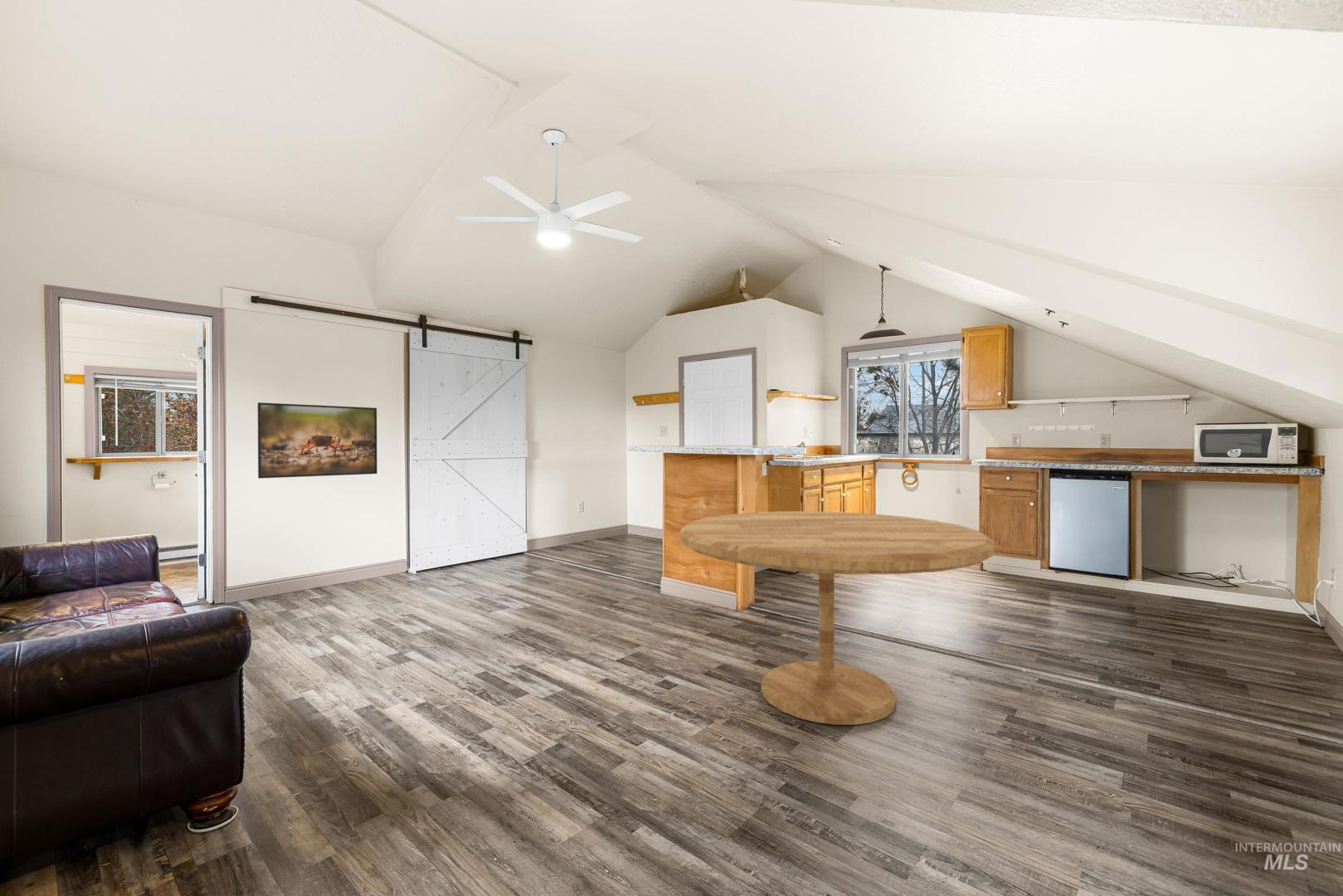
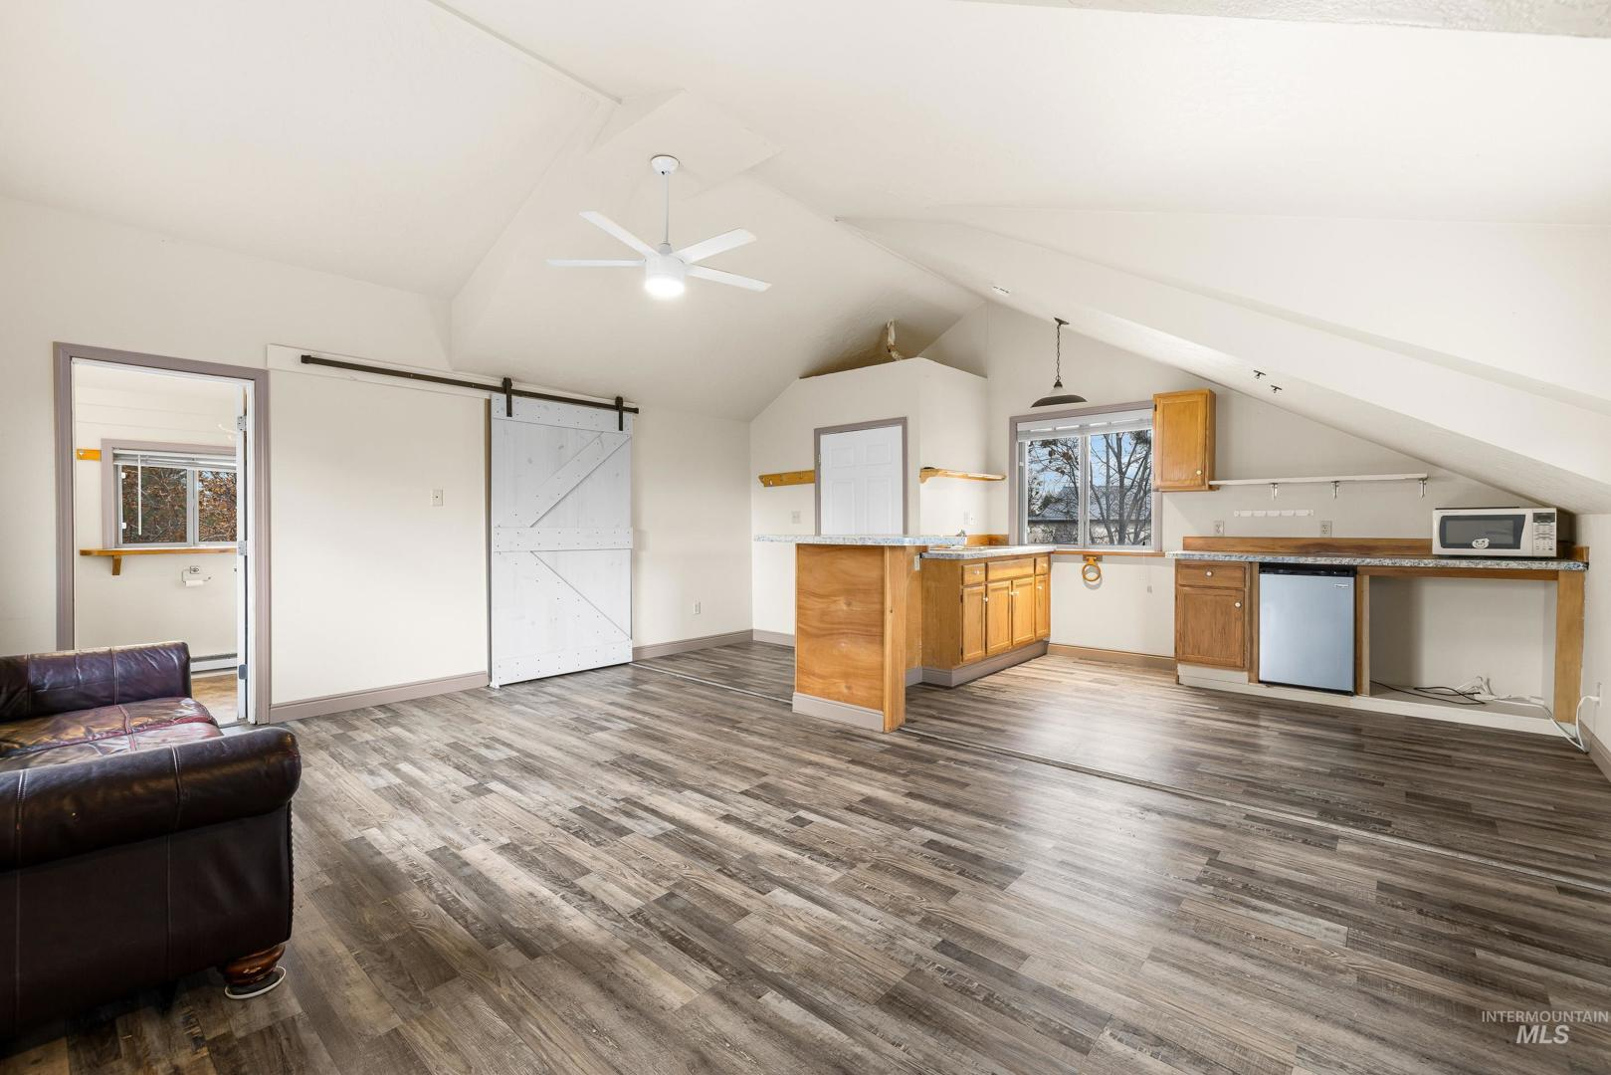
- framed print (321, 441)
- dining table (826, 610)
